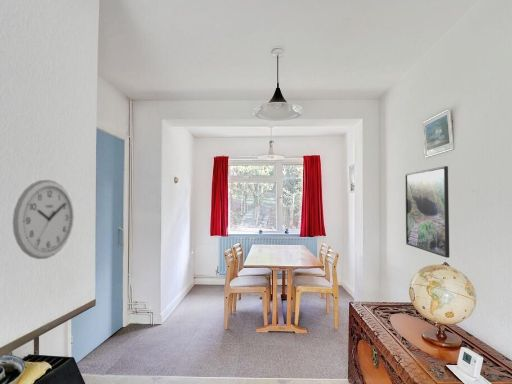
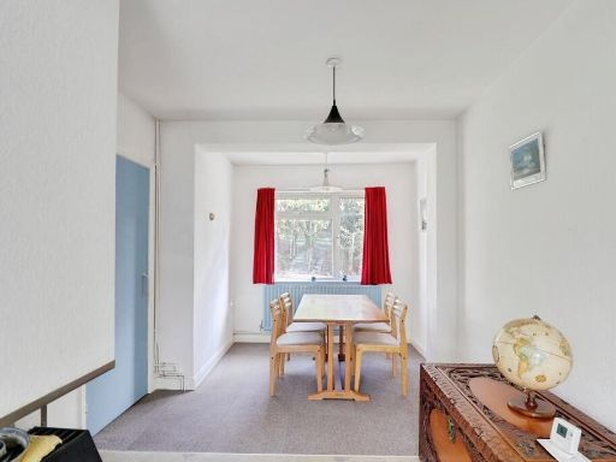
- wall clock (48, 218)
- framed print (424, 210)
